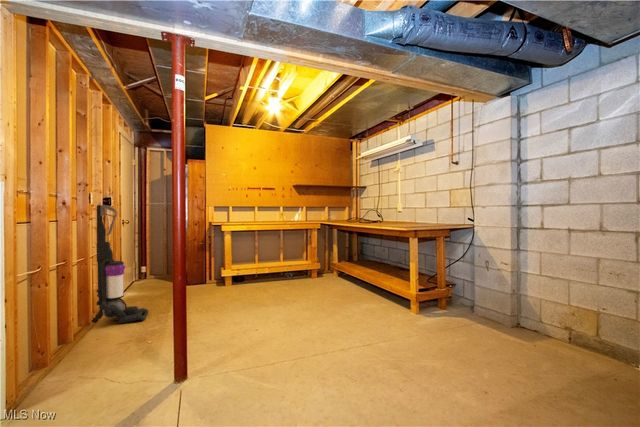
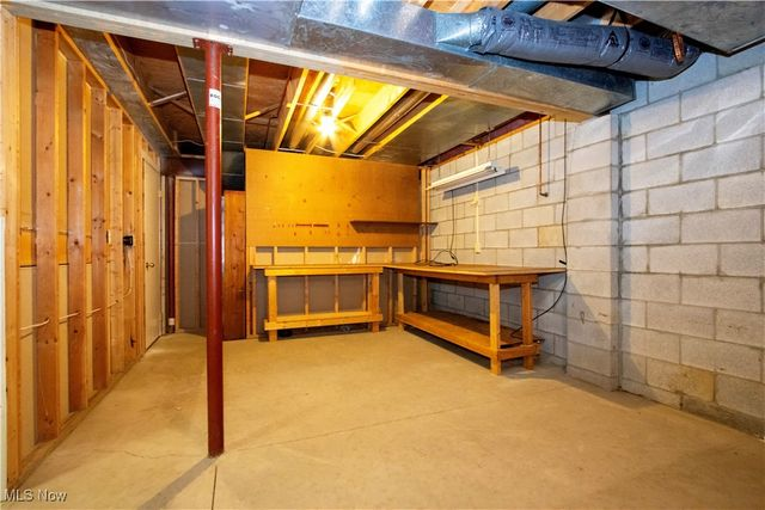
- vacuum cleaner (119, 262)
